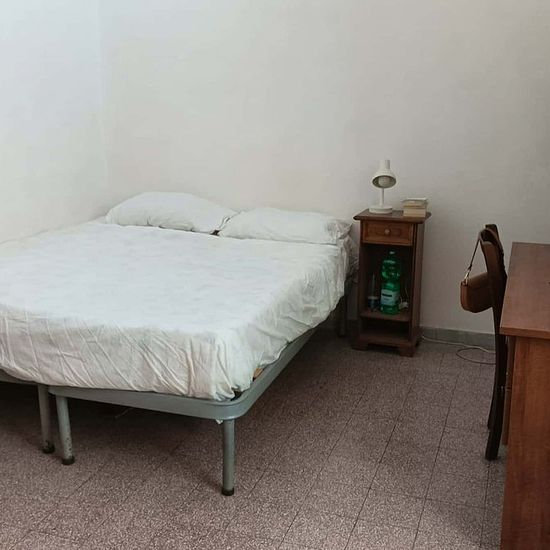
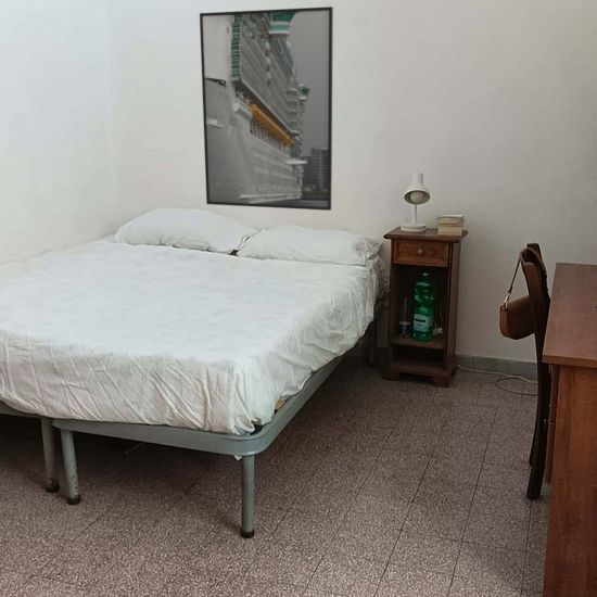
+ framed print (265, 112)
